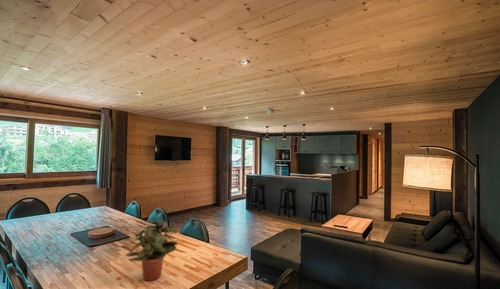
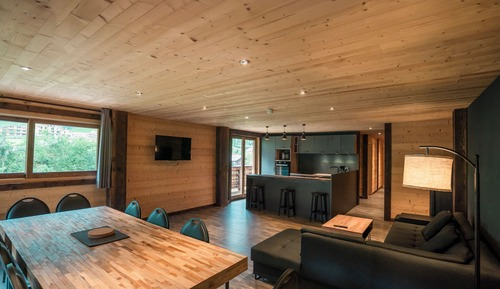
- potted plant (152, 249)
